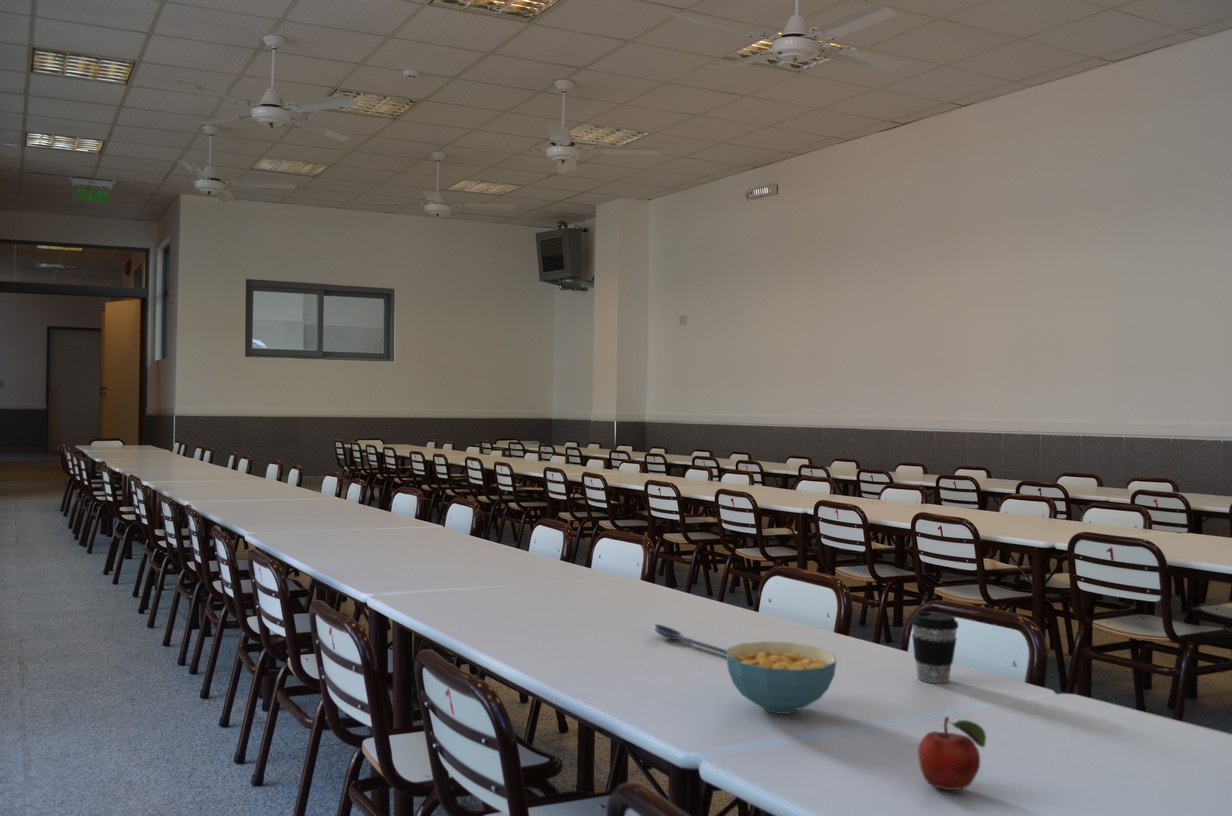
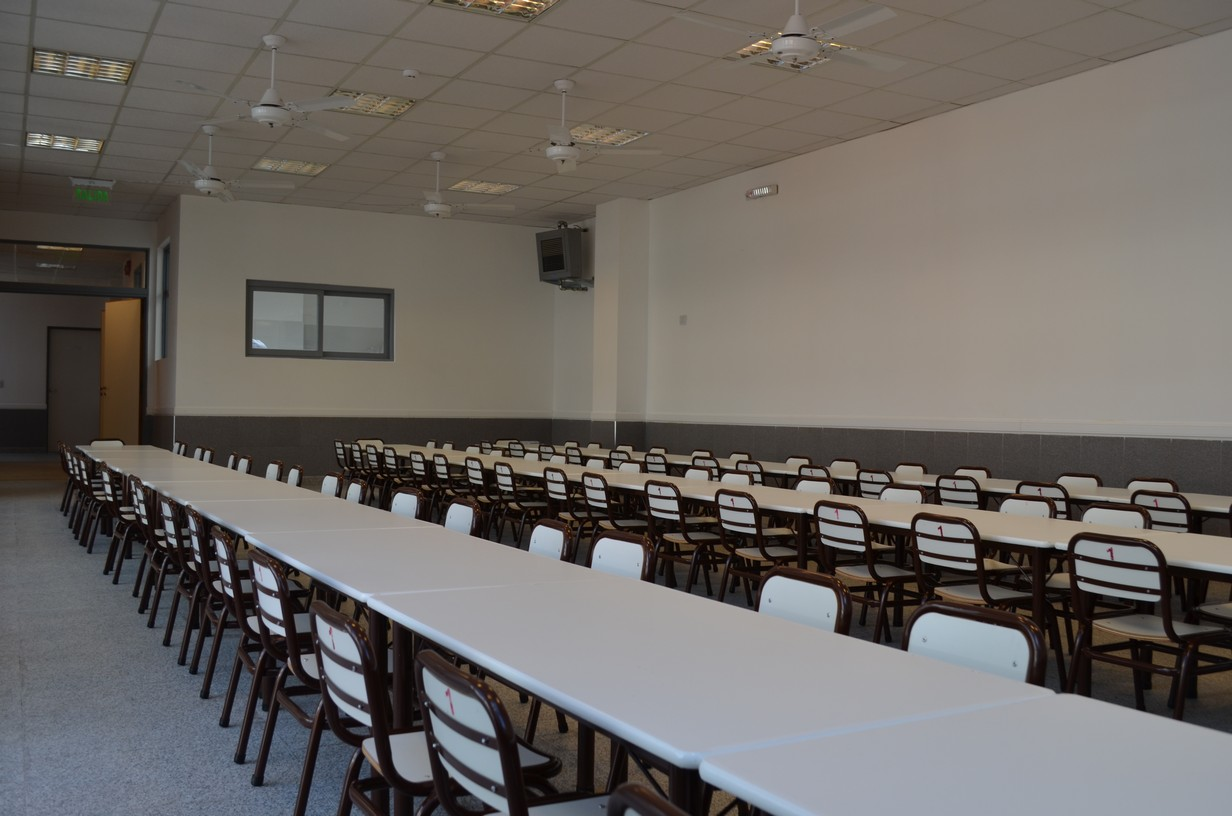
- cereal bowl (780, 681)
- coffee cup (934, 647)
- fruit (952, 753)
- spoon (691, 641)
